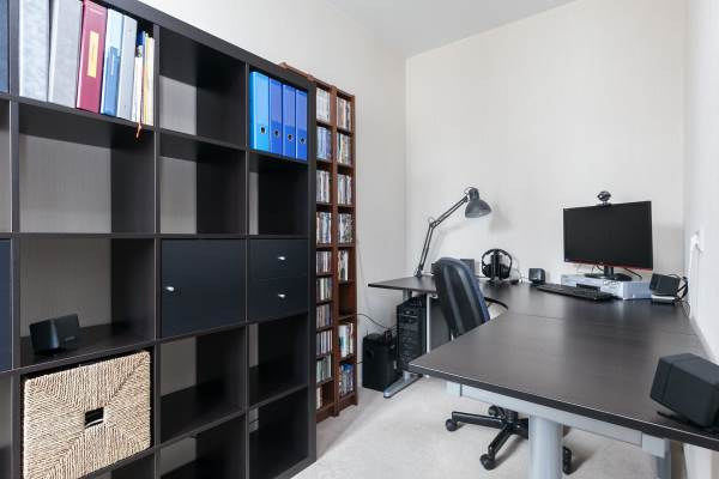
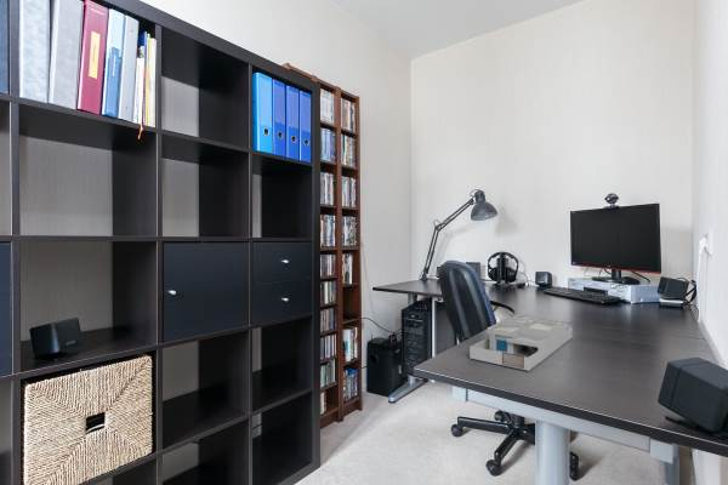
+ desk organizer (525, 332)
